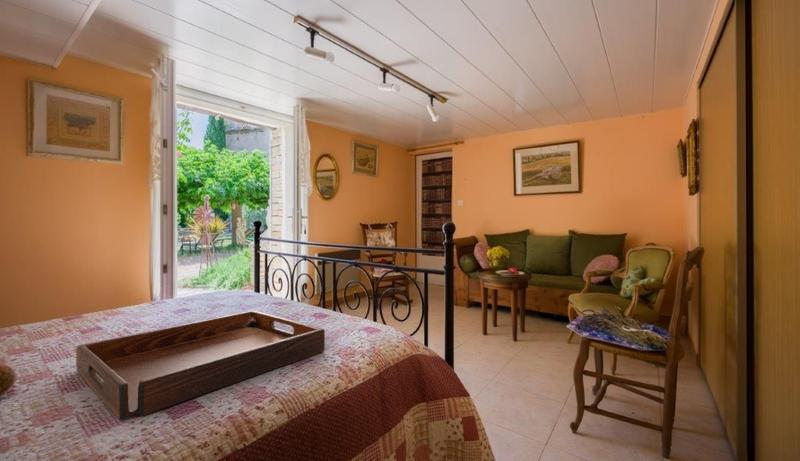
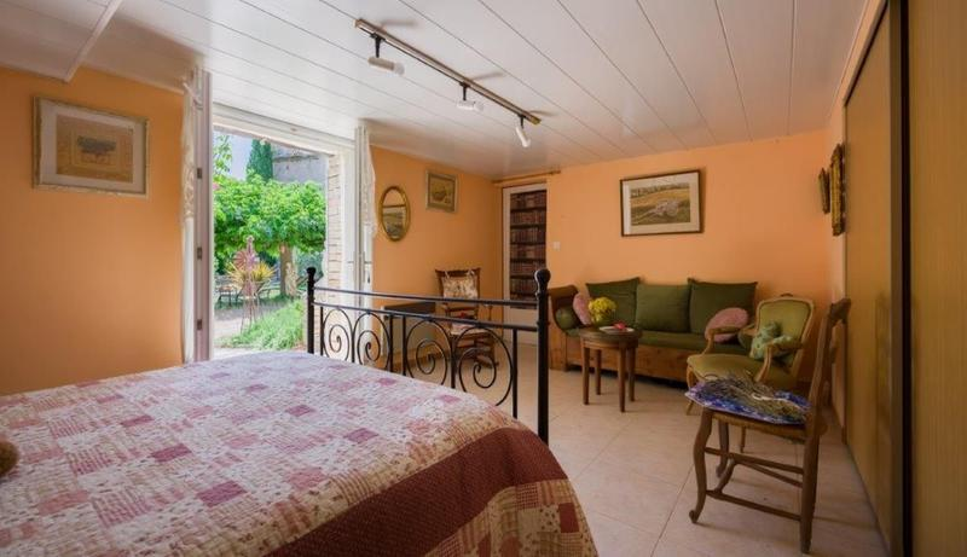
- serving tray (209, 348)
